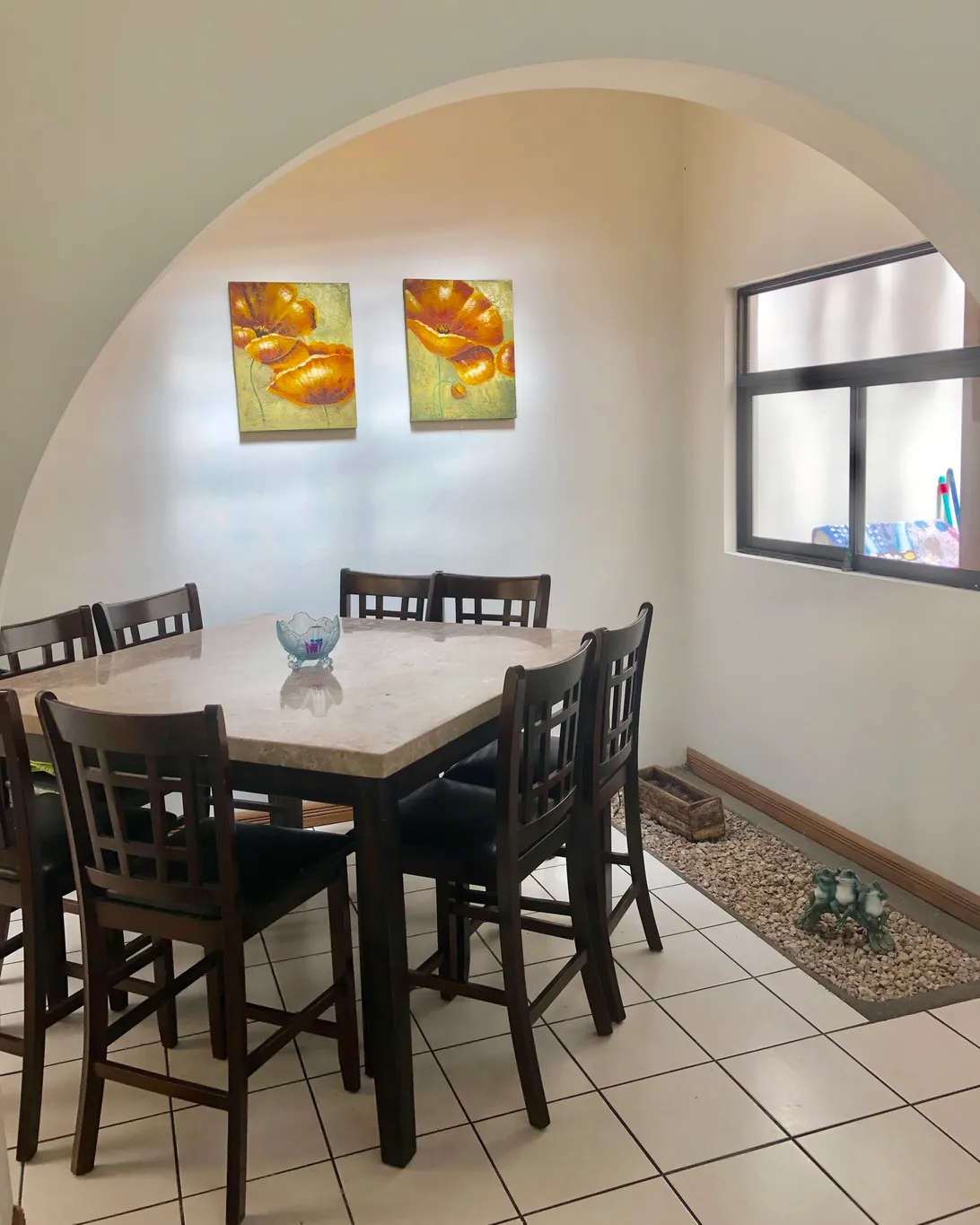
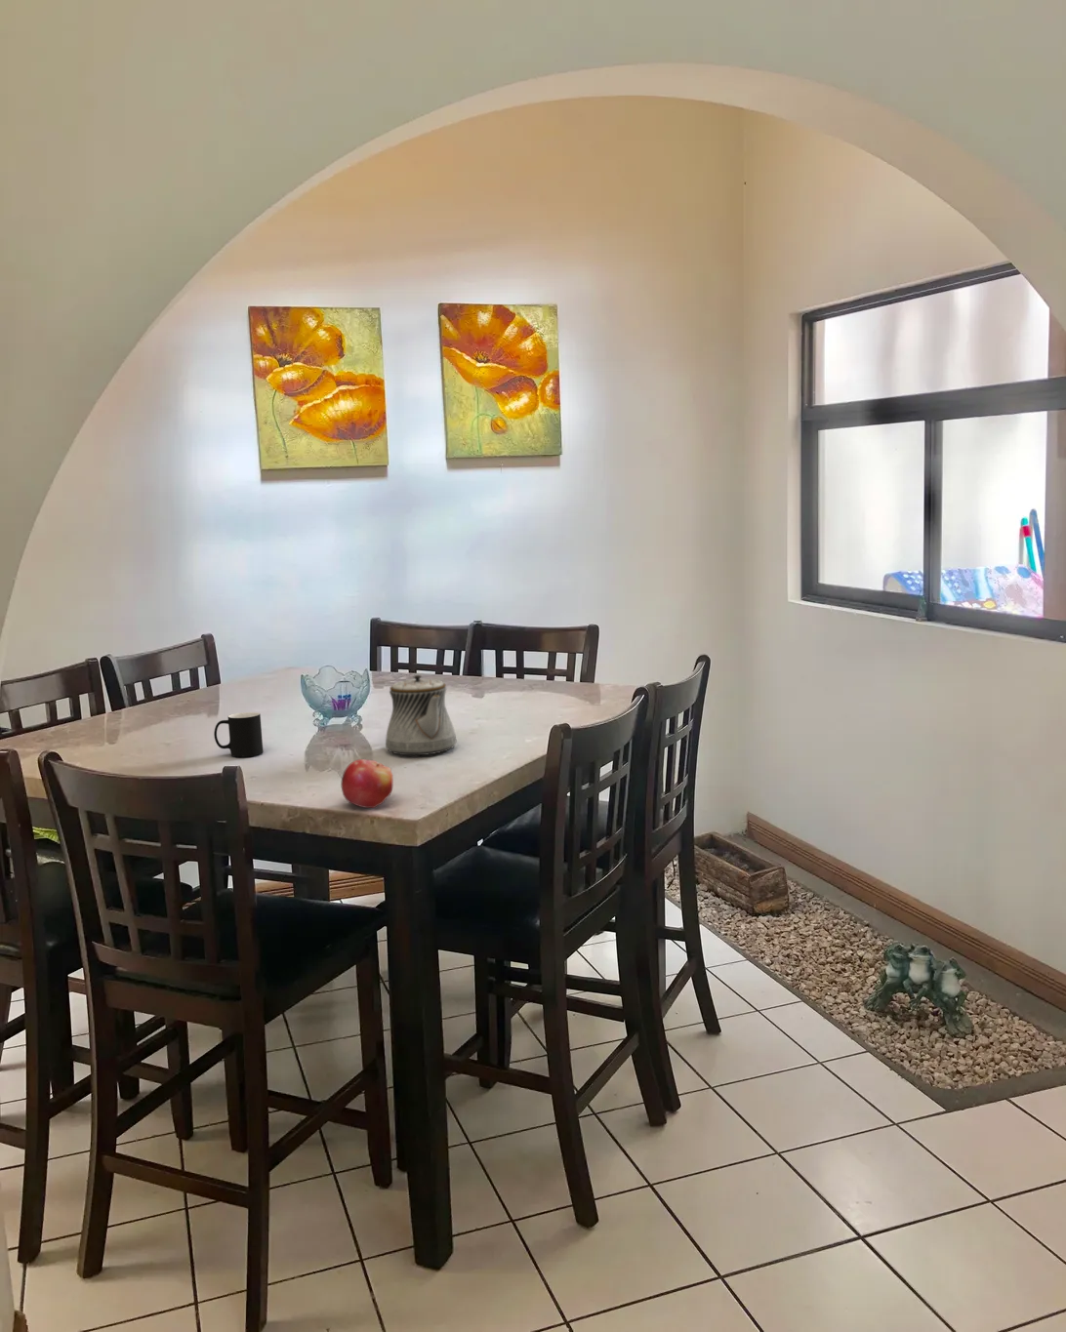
+ cup (237, 735)
+ fruit (368, 781)
+ teapot (420, 712)
